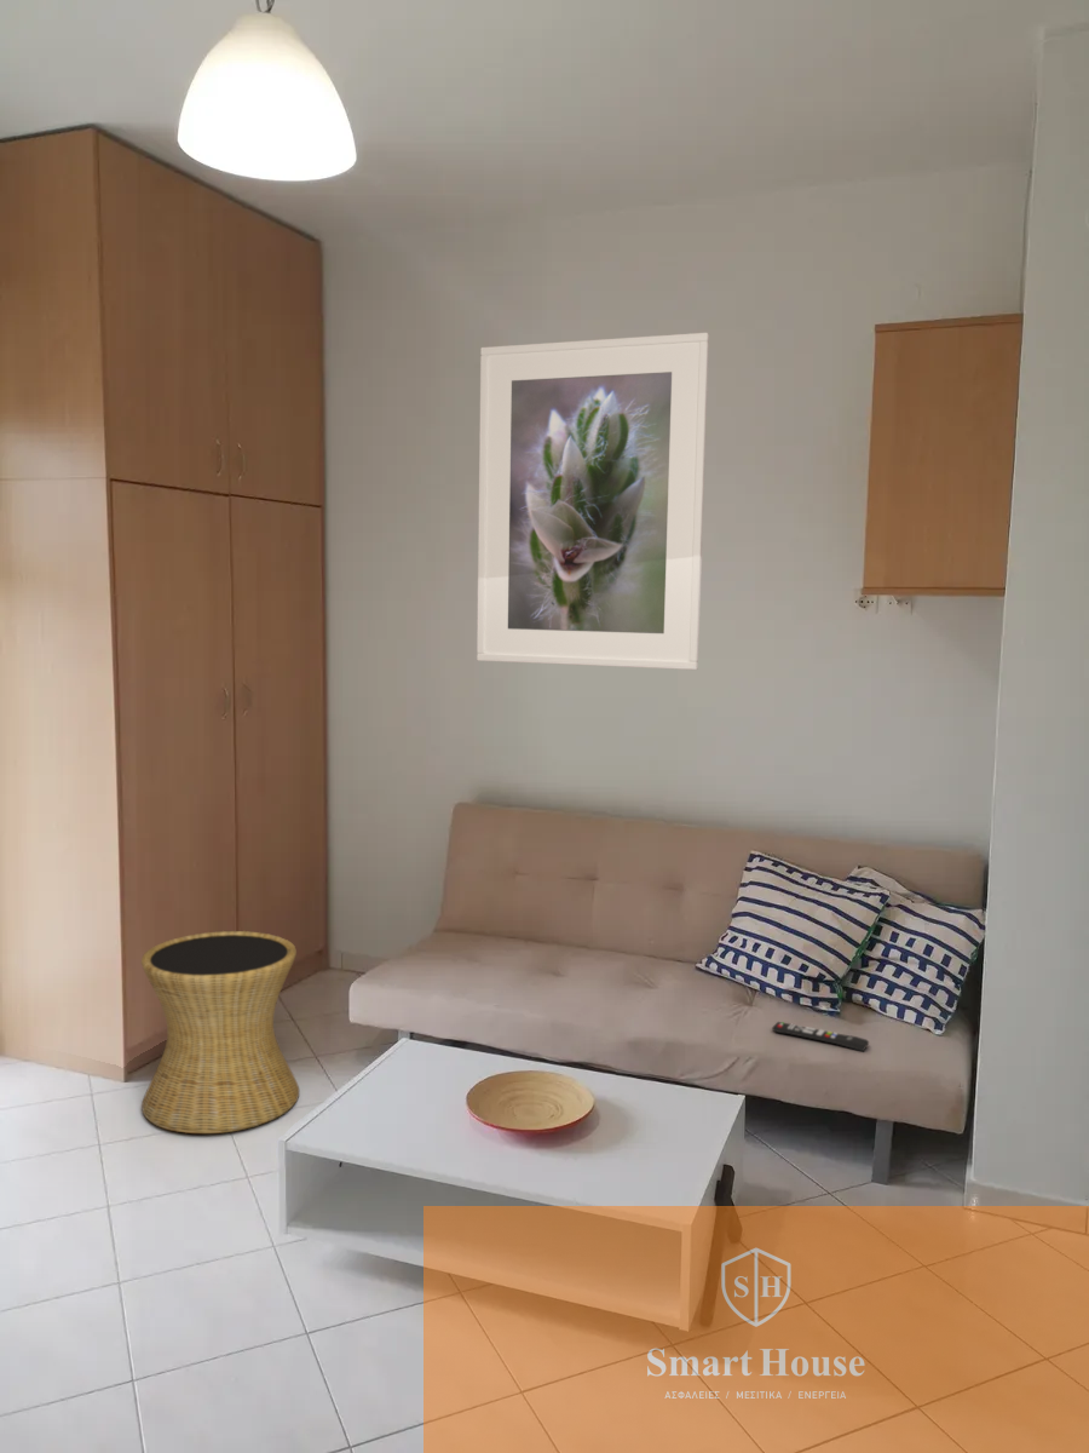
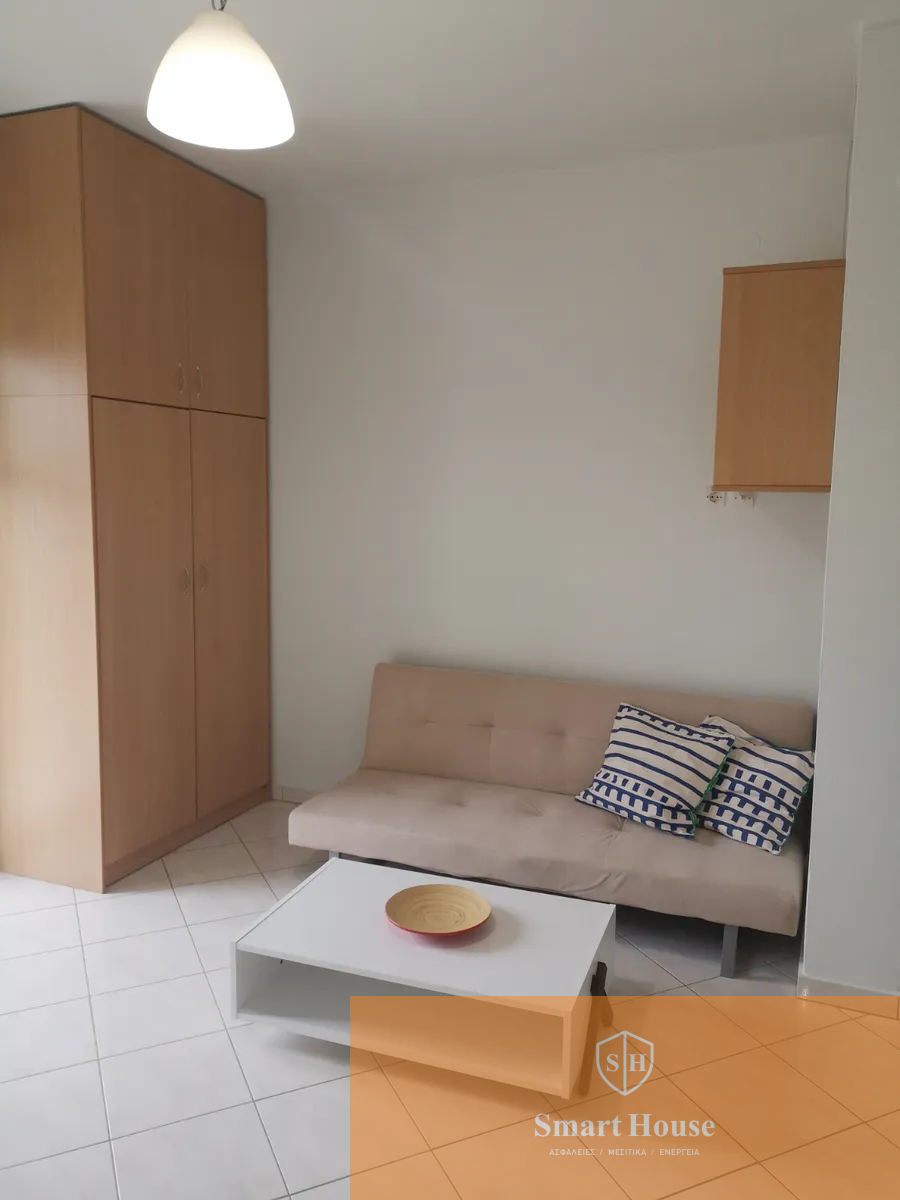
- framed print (587, 505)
- remote control (819, 1035)
- side table (220, 1027)
